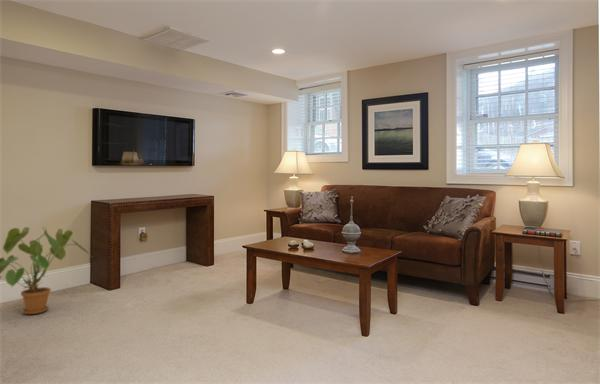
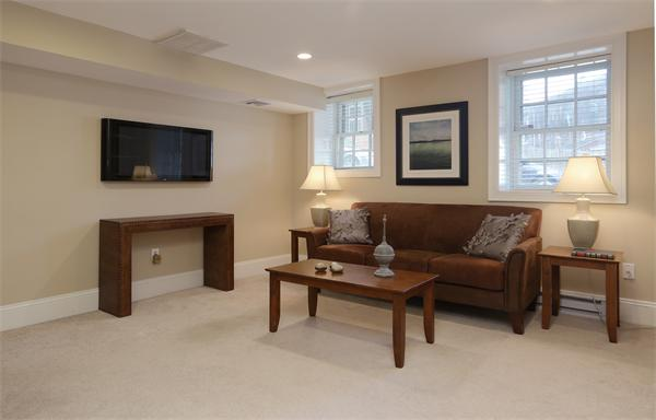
- house plant (40, 266)
